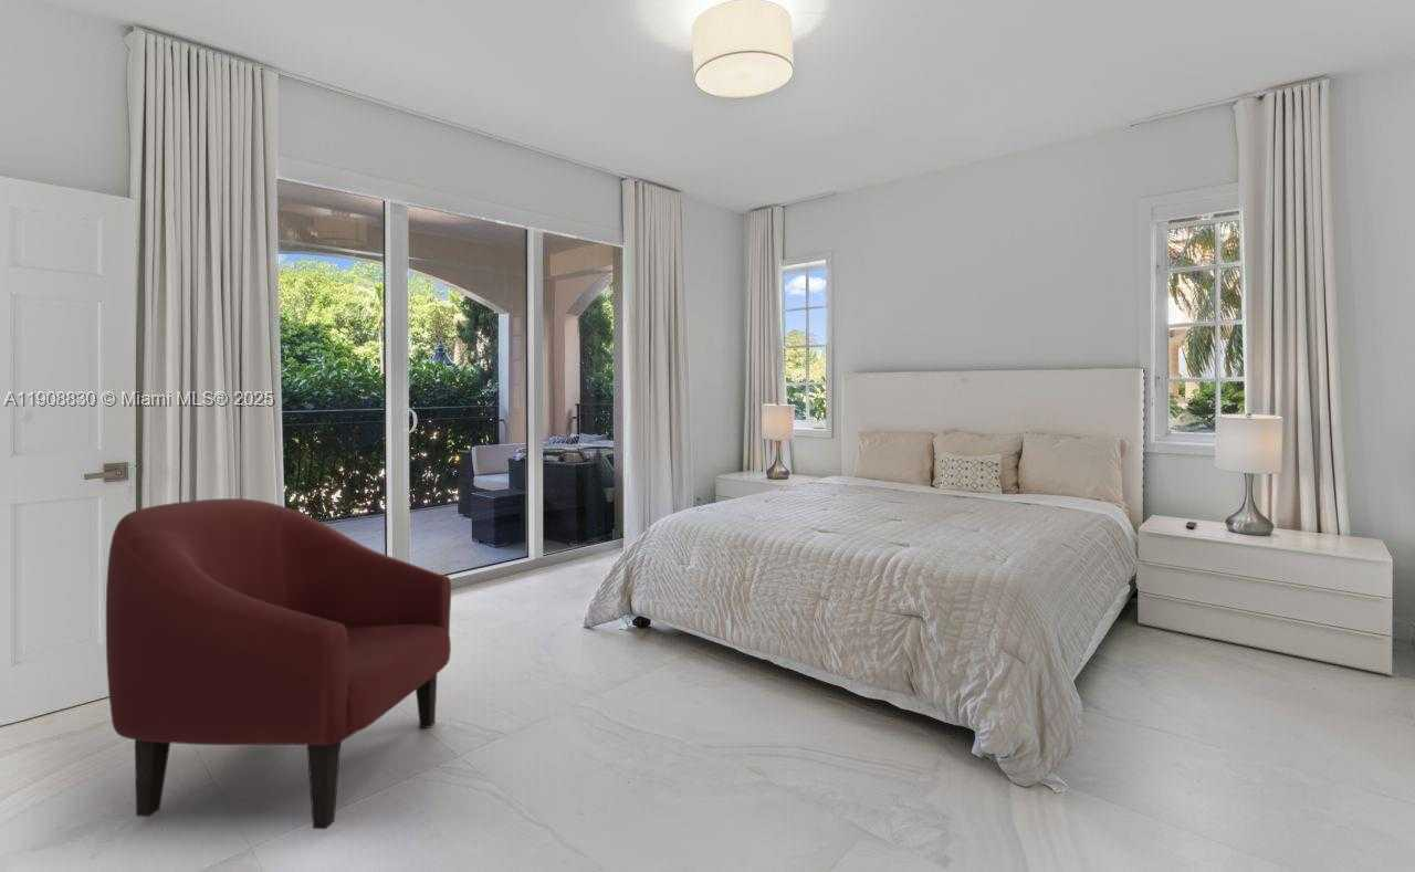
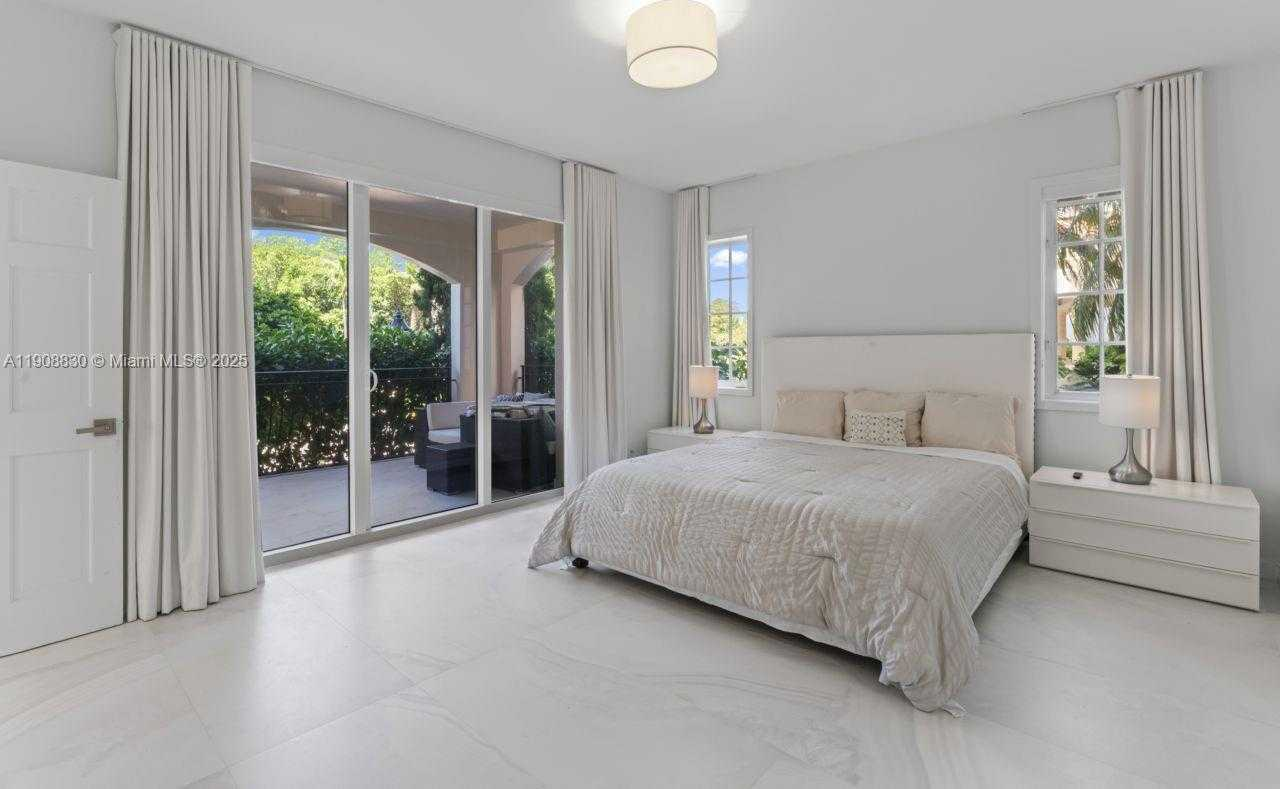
- armchair (295, 634)
